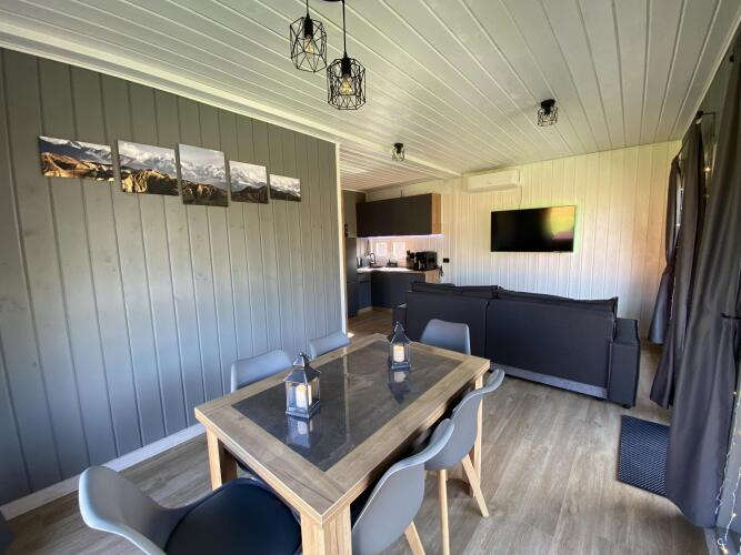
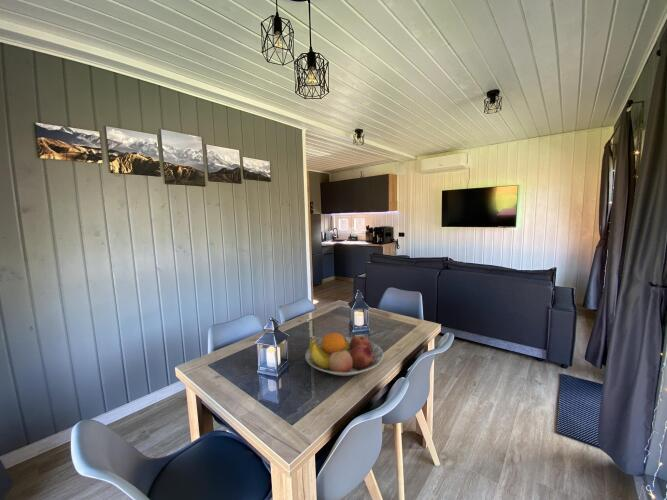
+ fruit bowl (344, 349)
